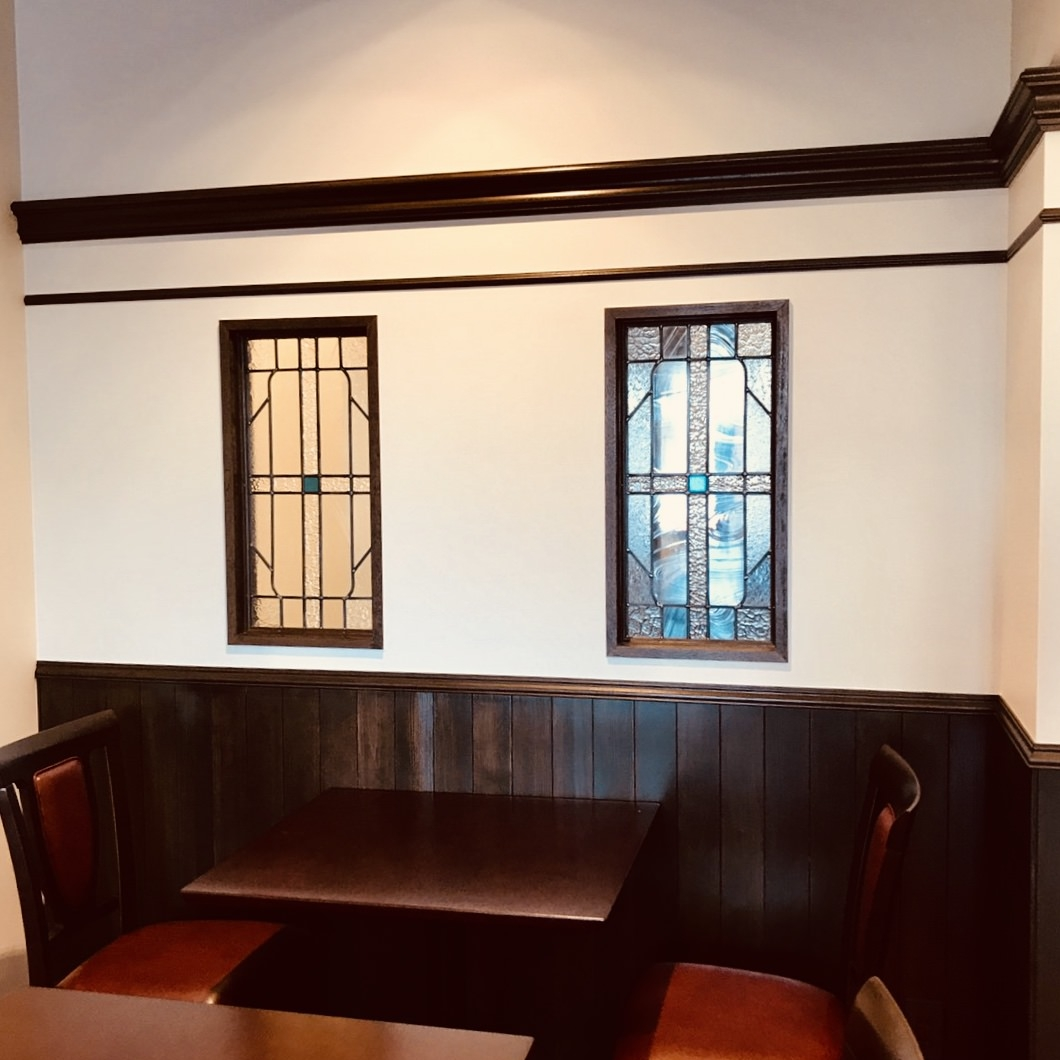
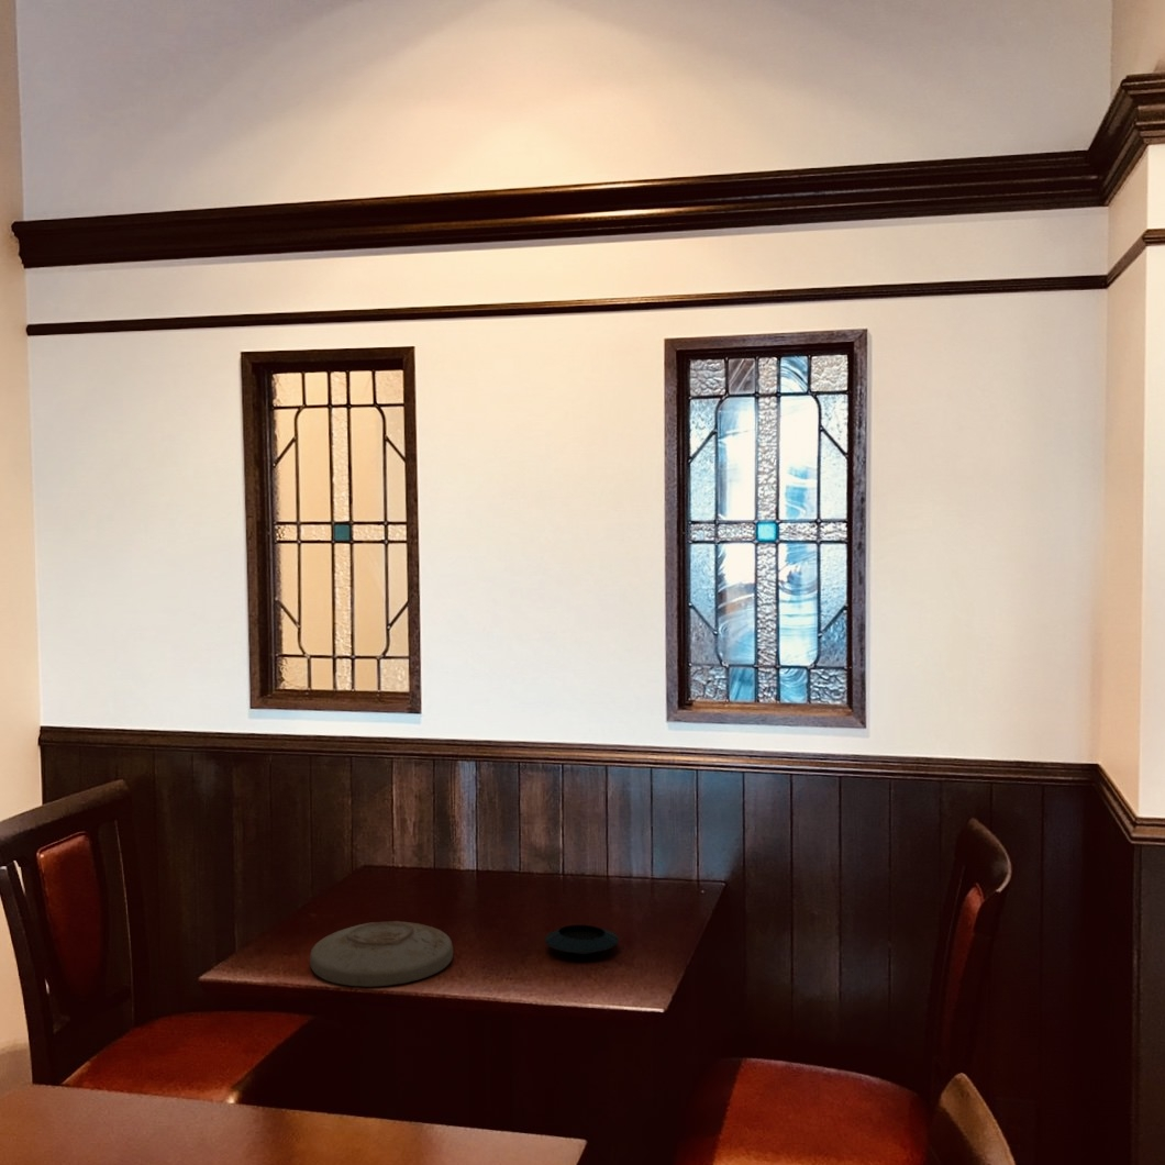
+ plate (381, 946)
+ saucer (581, 936)
